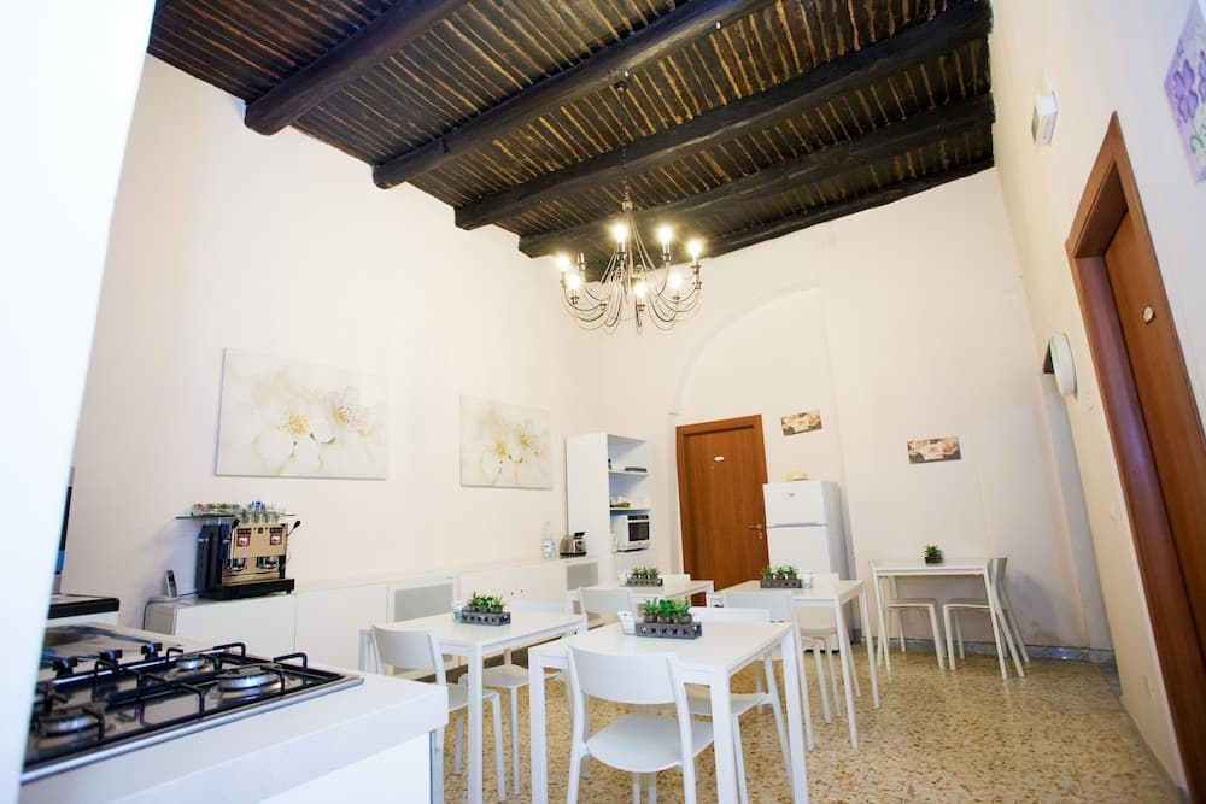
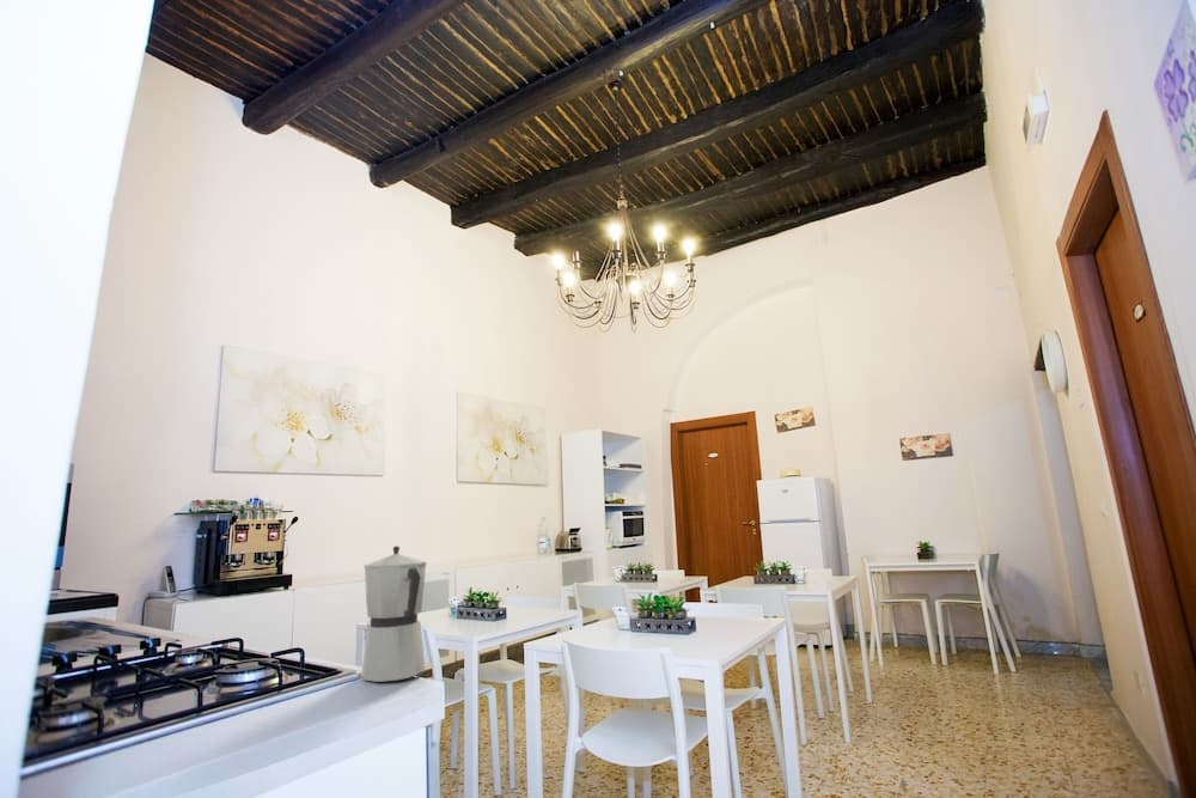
+ coffeepot (397, 609)
